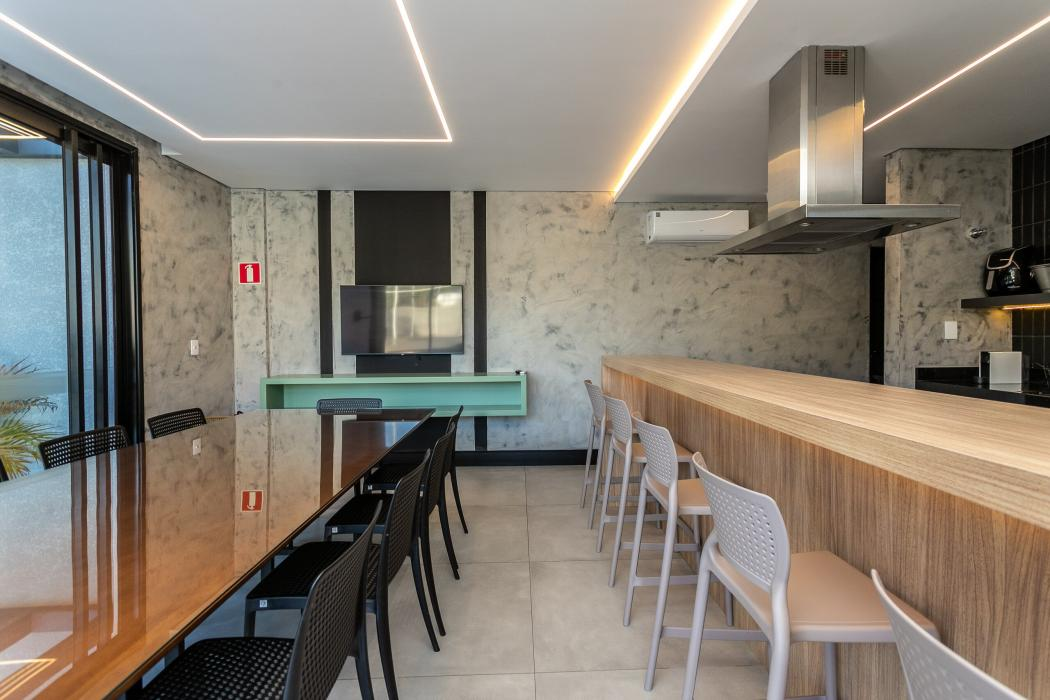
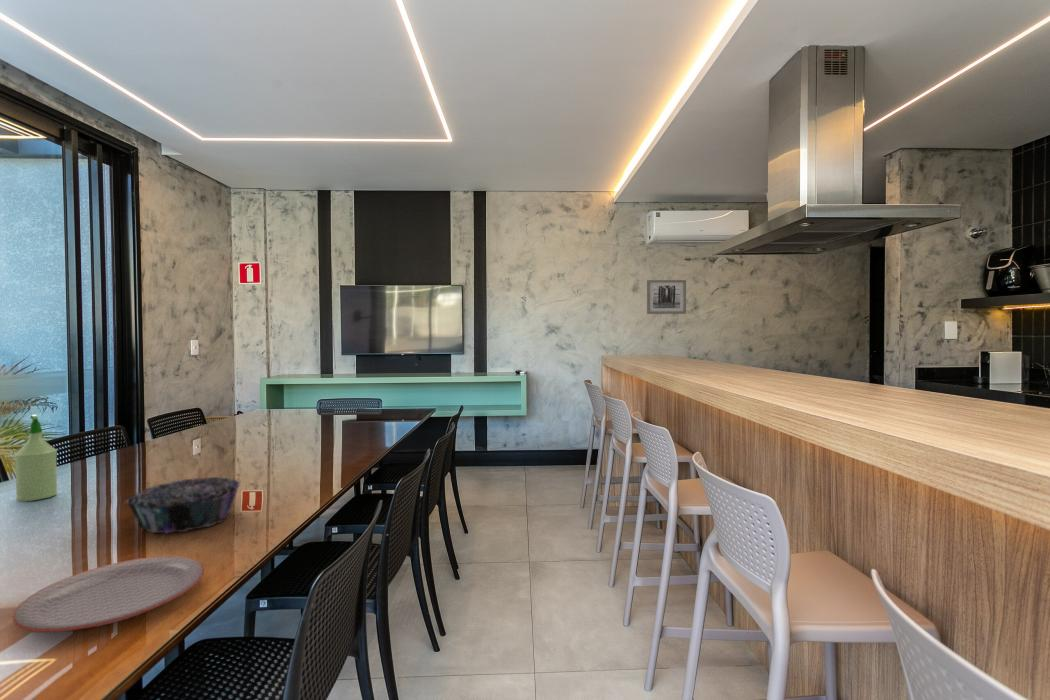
+ wall art (666, 297)
+ spray bottle (36, 456)
+ plate (117, 593)
+ decorative bowl (187, 504)
